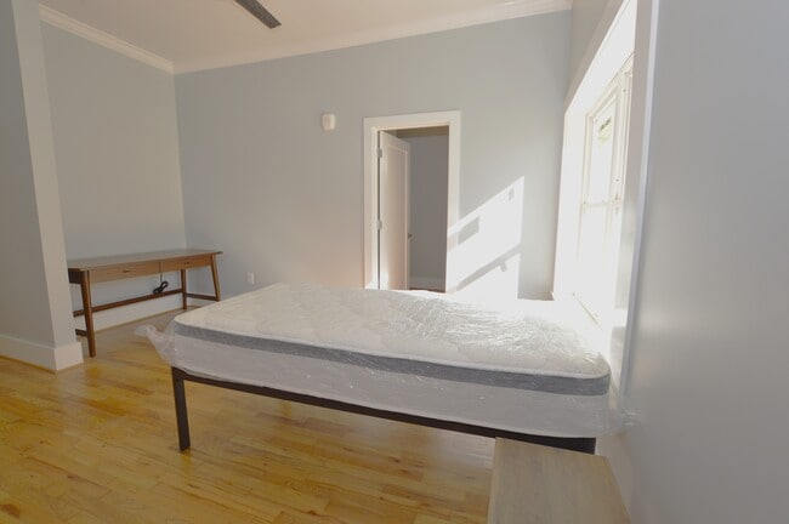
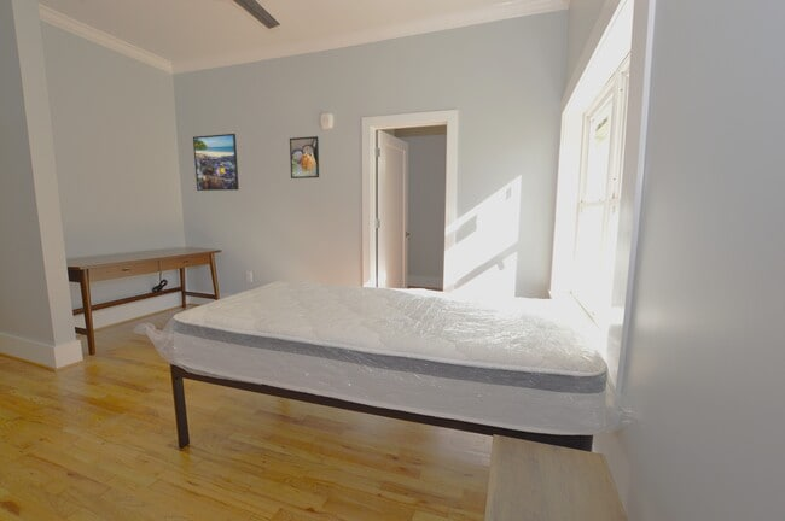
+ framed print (215, 163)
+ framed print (303, 157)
